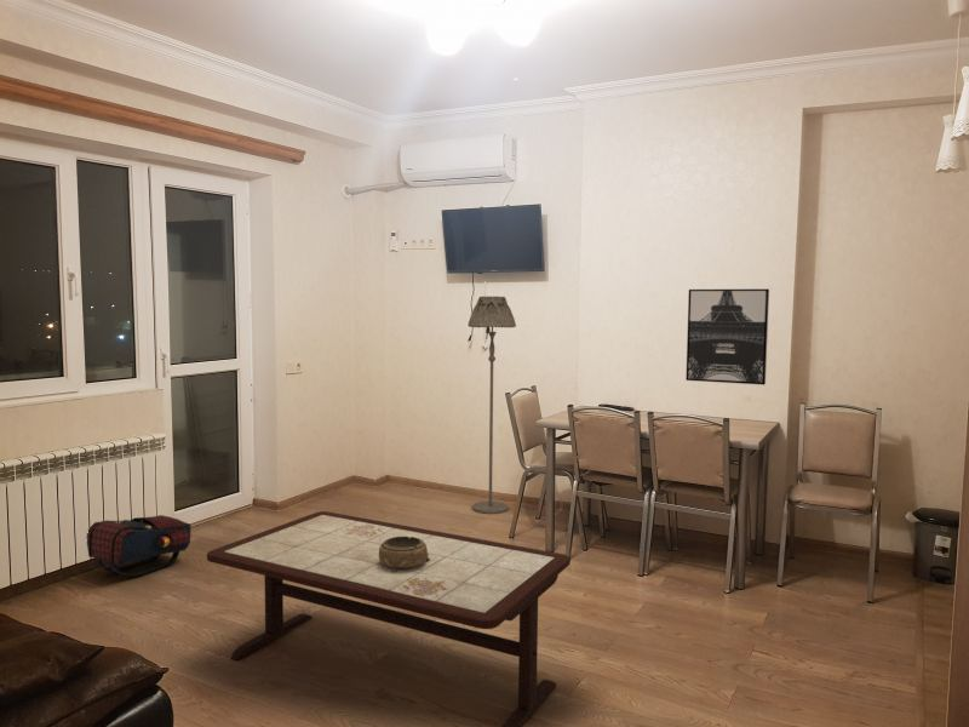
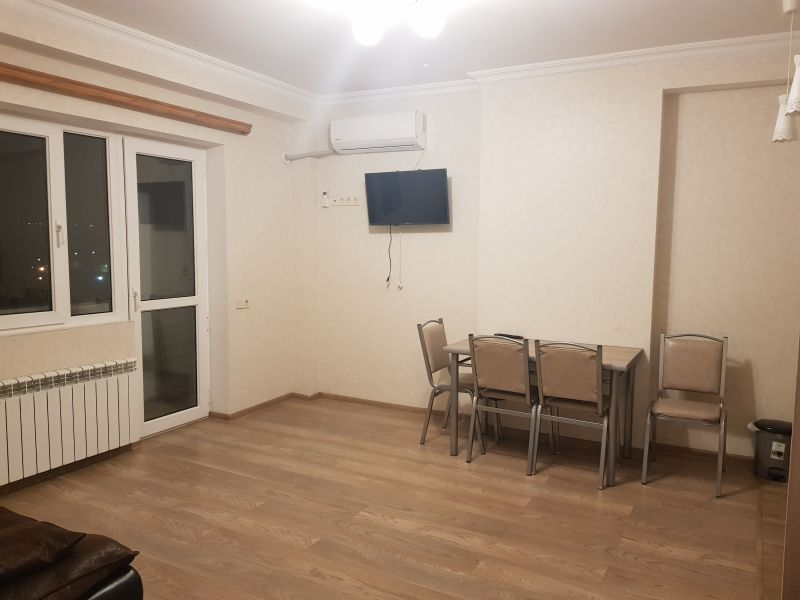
- wall art (726, 336)
- satchel (142, 543)
- decorative bowl (402, 553)
- coffee table (388, 613)
- floor lamp (491, 403)
